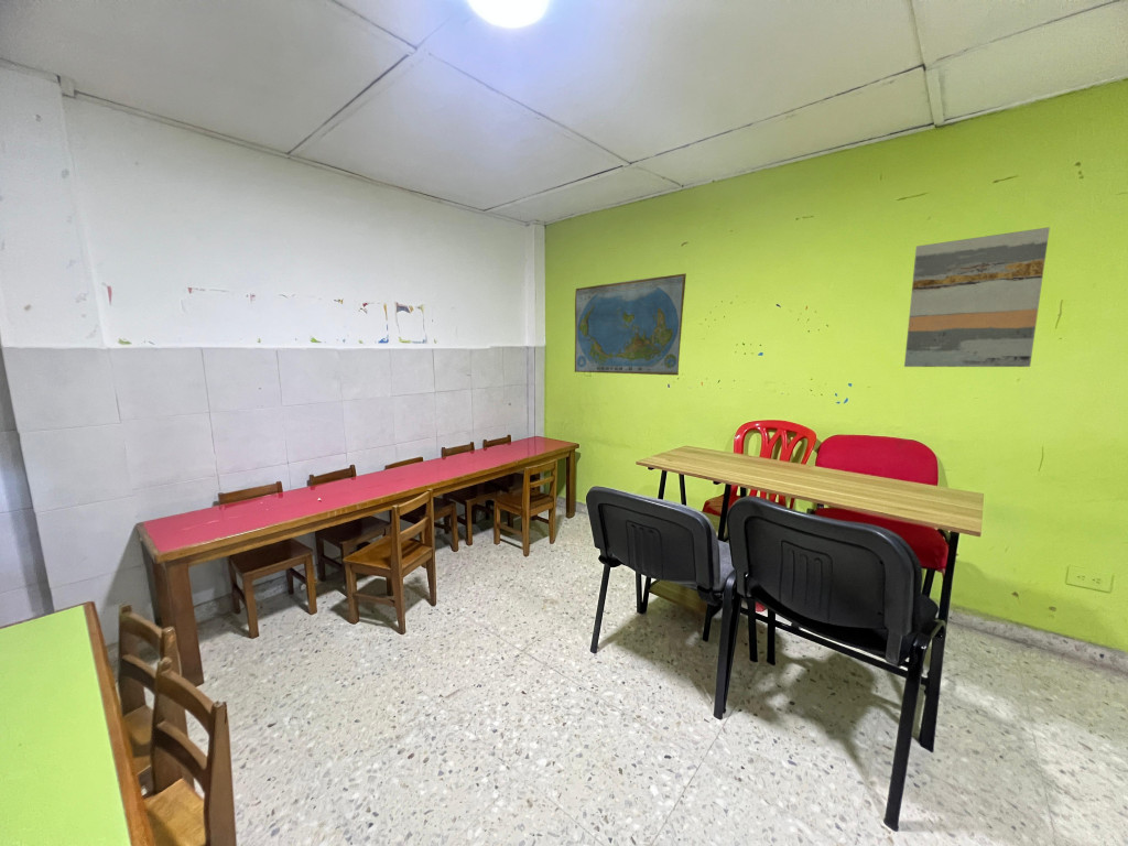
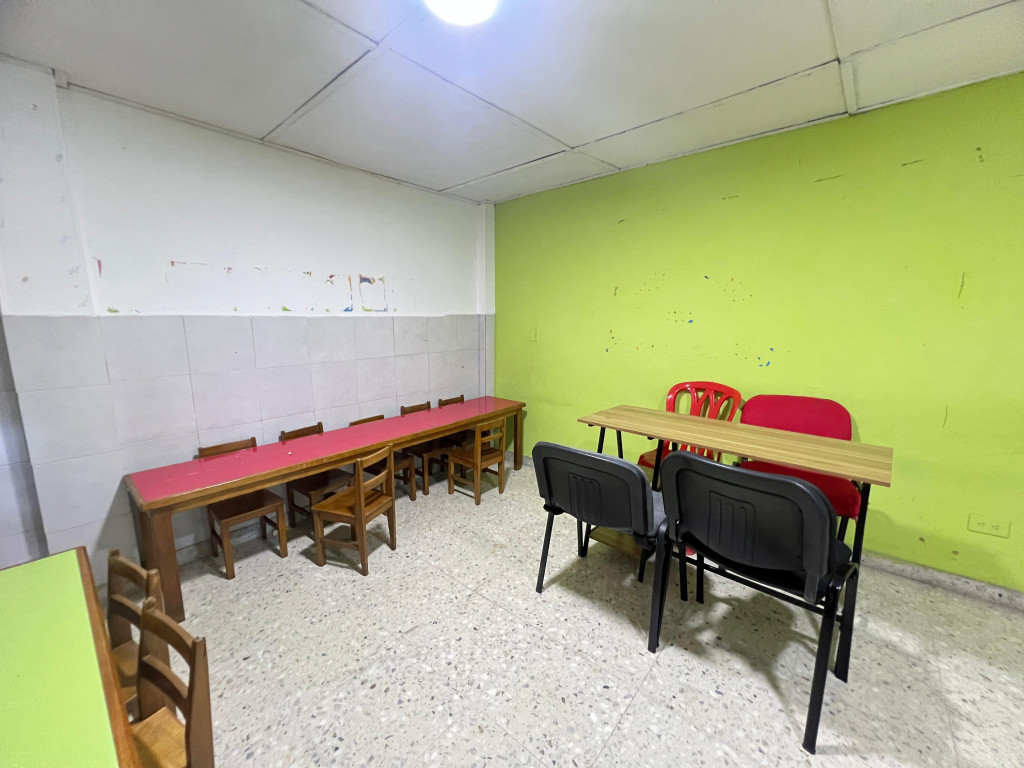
- world map (623, 328)
- wall art (969, 303)
